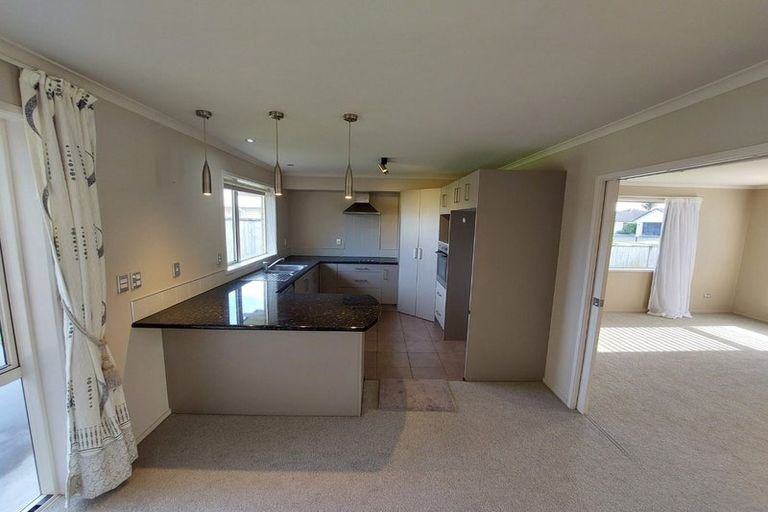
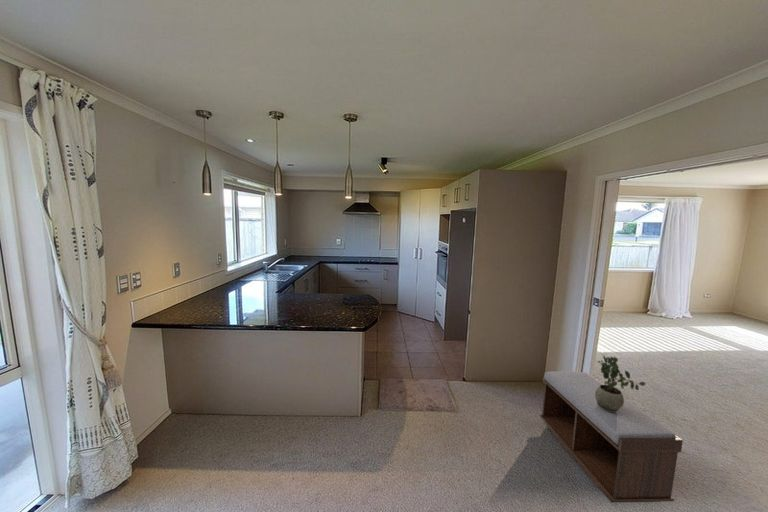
+ bench (596, 427)
+ potted plant (616, 384)
